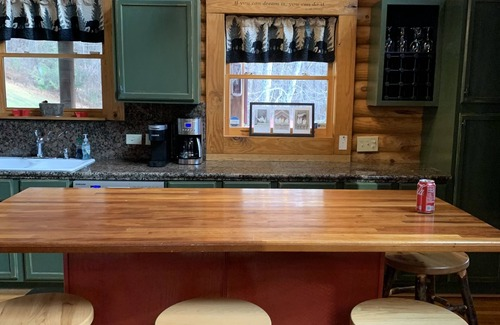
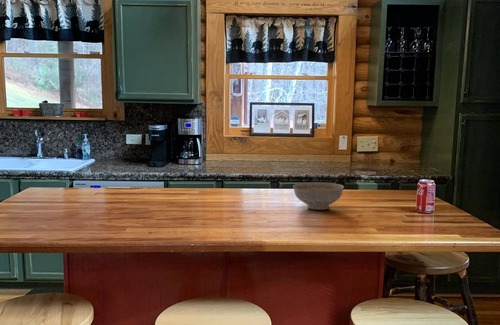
+ decorative bowl (317, 196)
